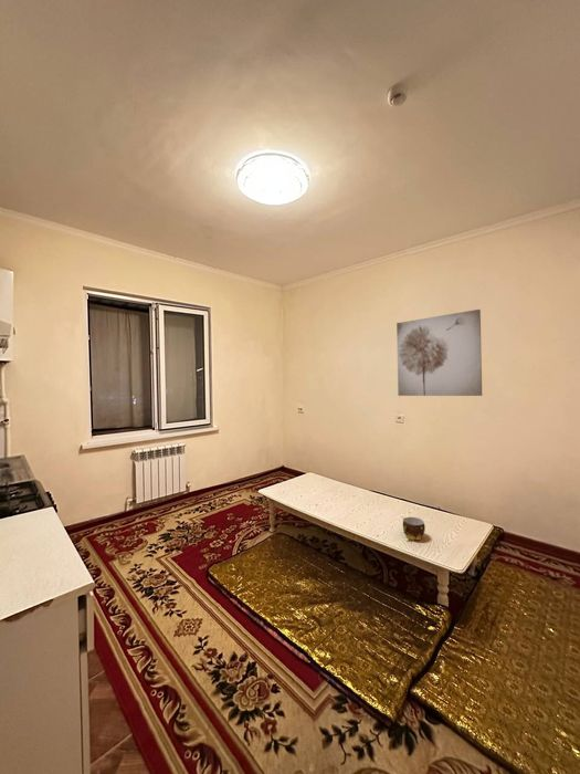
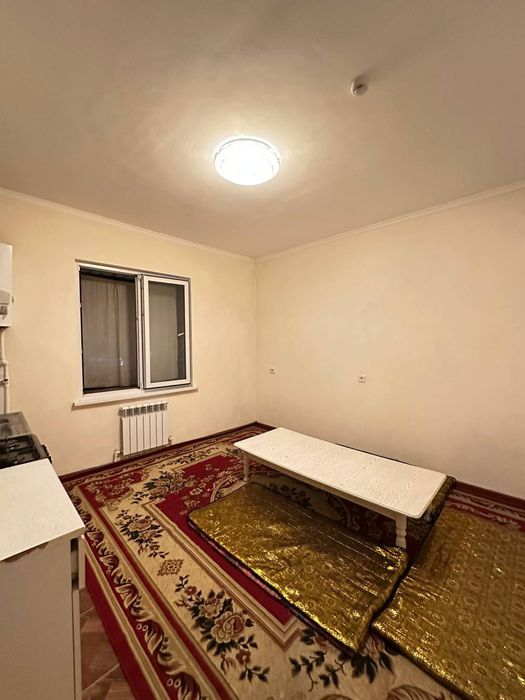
- cup (413, 530)
- wall art (435, 356)
